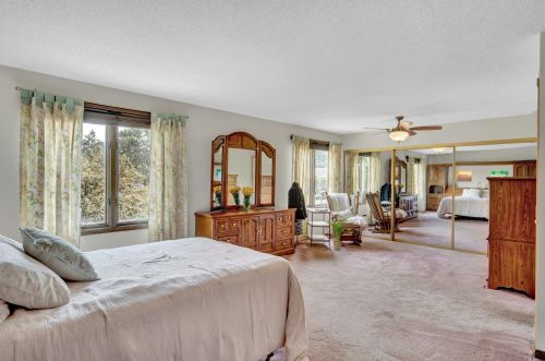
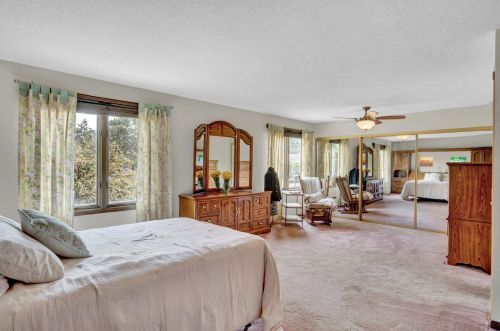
- potted plant (336, 232)
